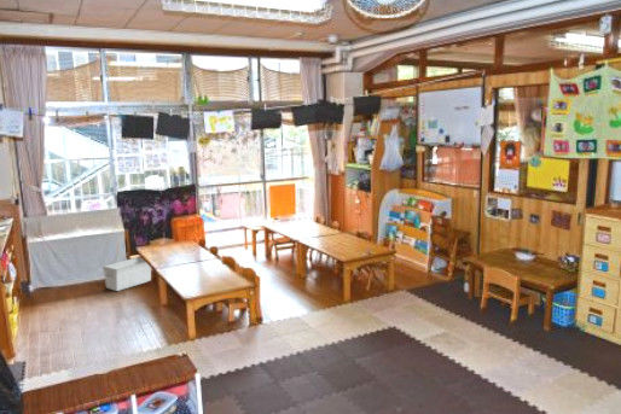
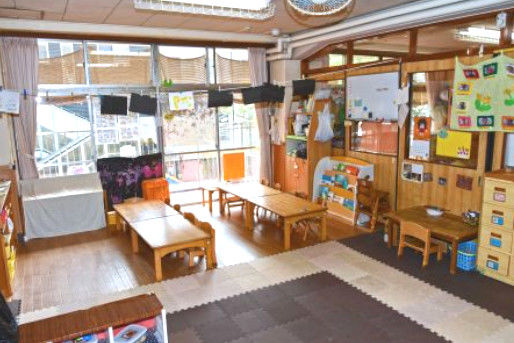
- storage bin (128, 273)
